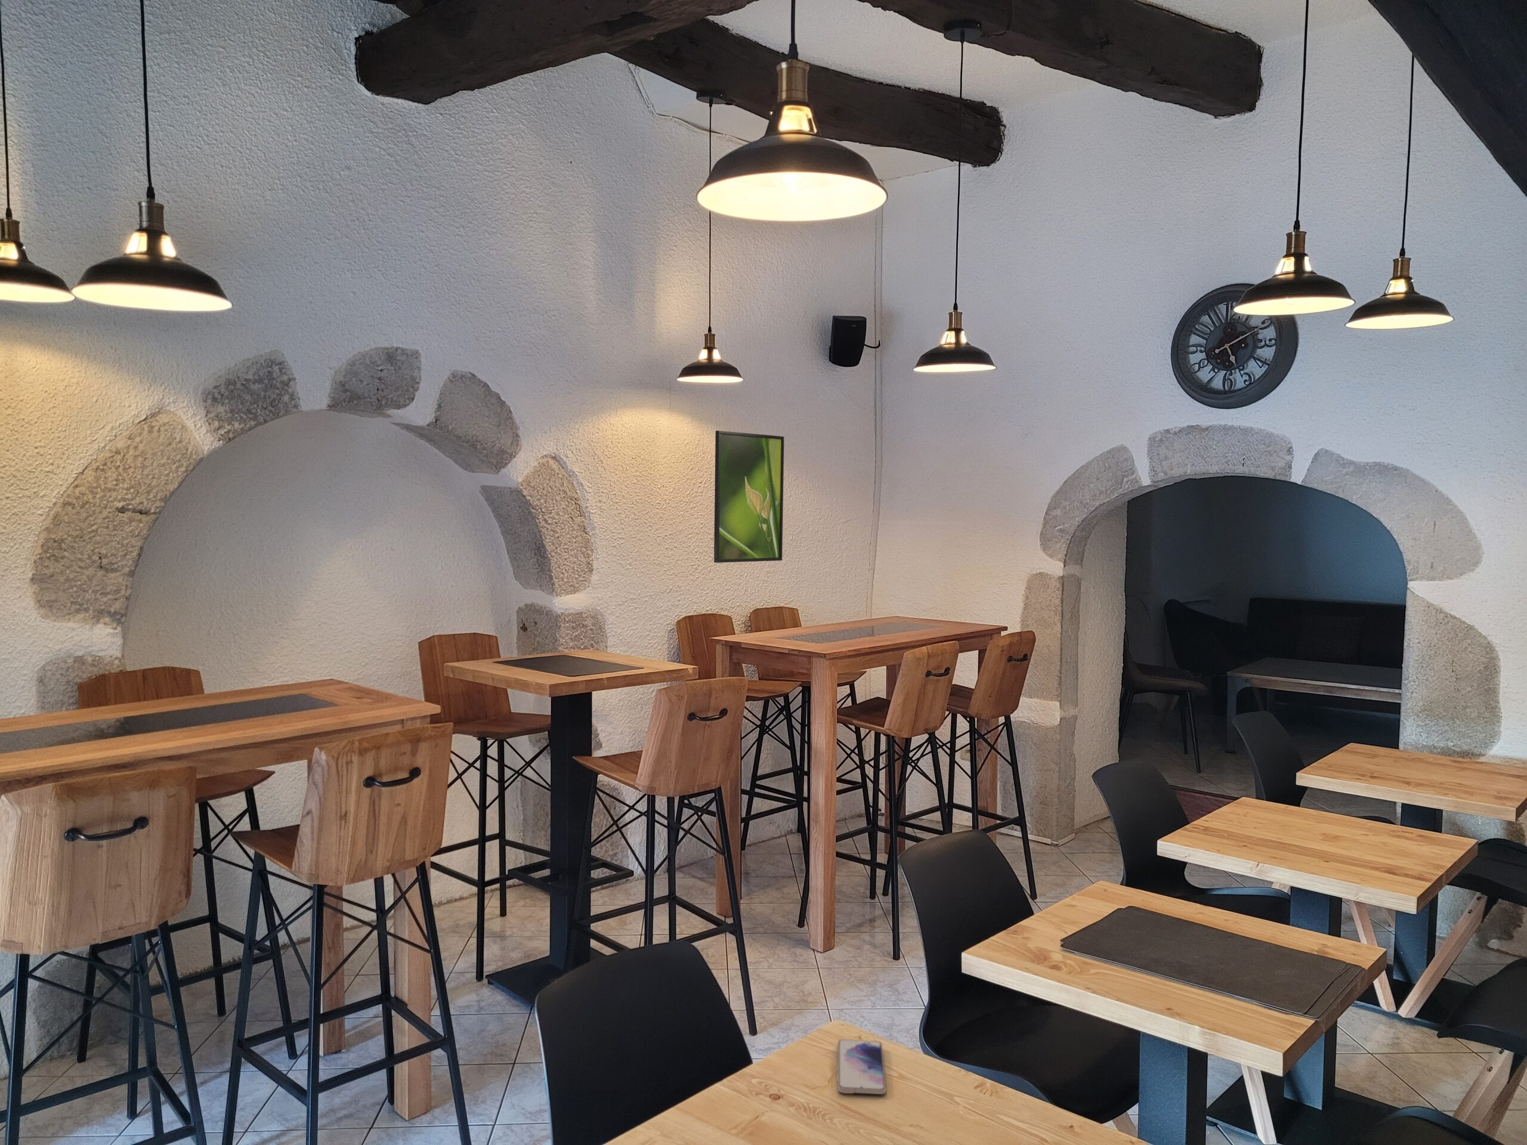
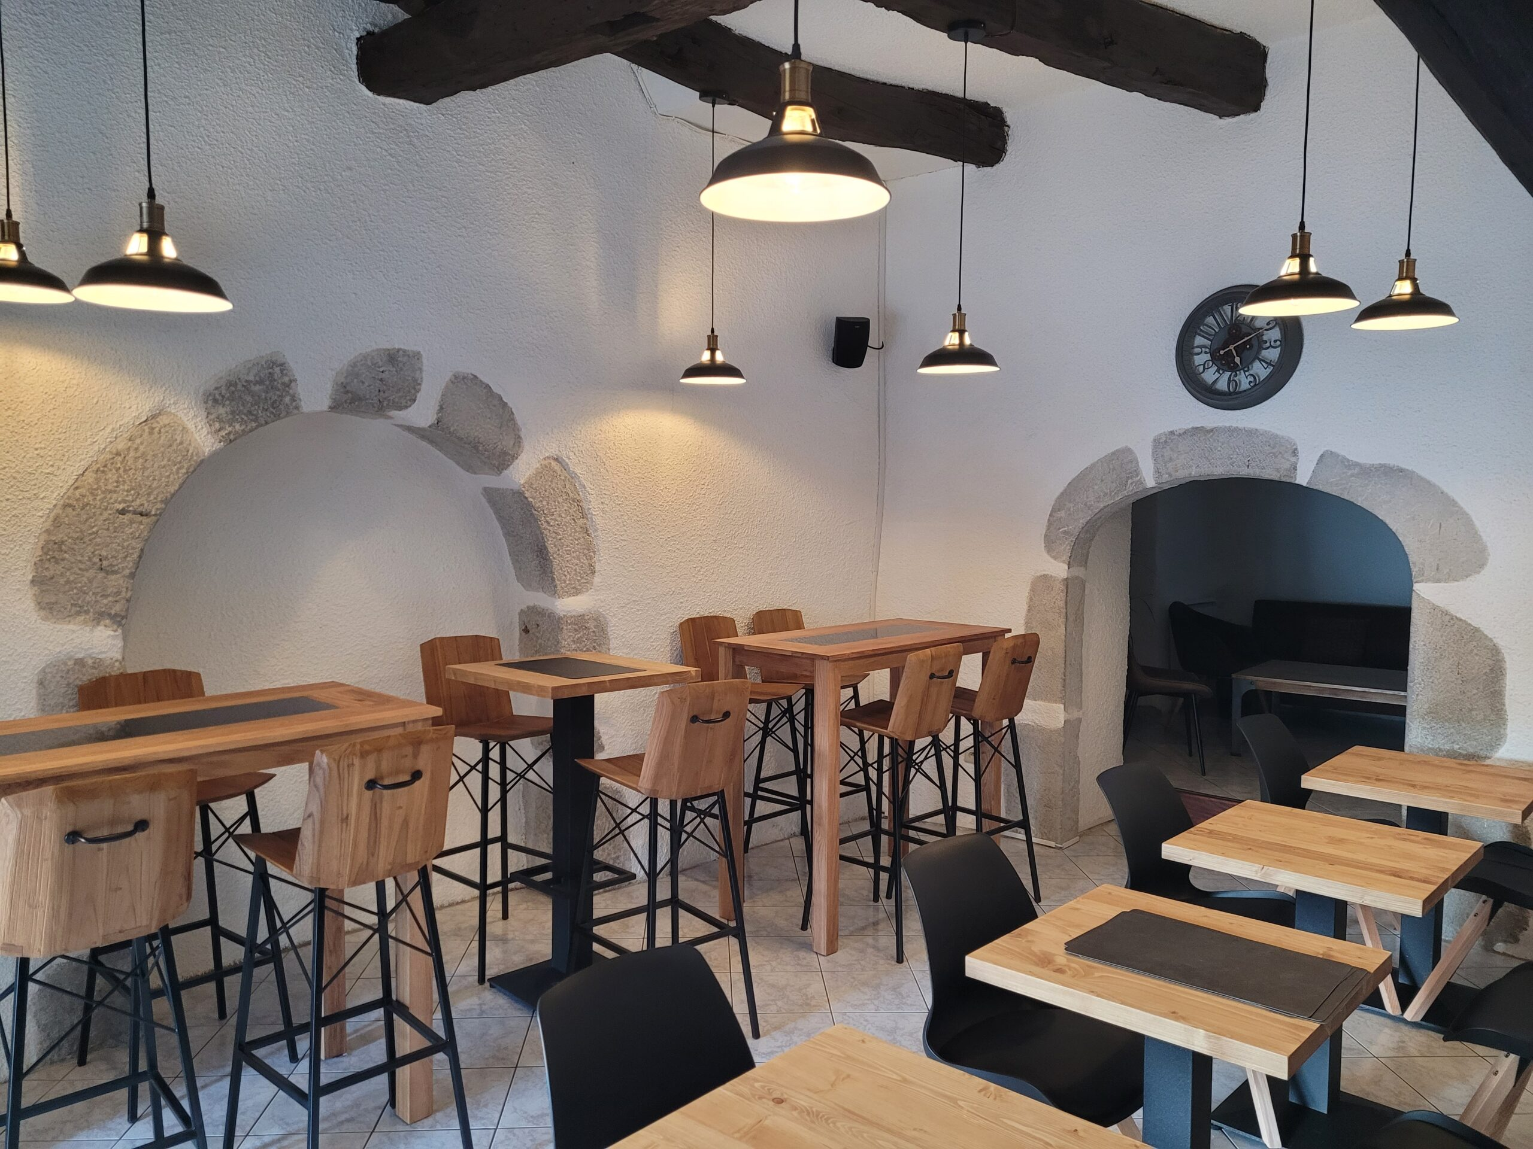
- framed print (750, 498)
- smartphone (860, 1066)
